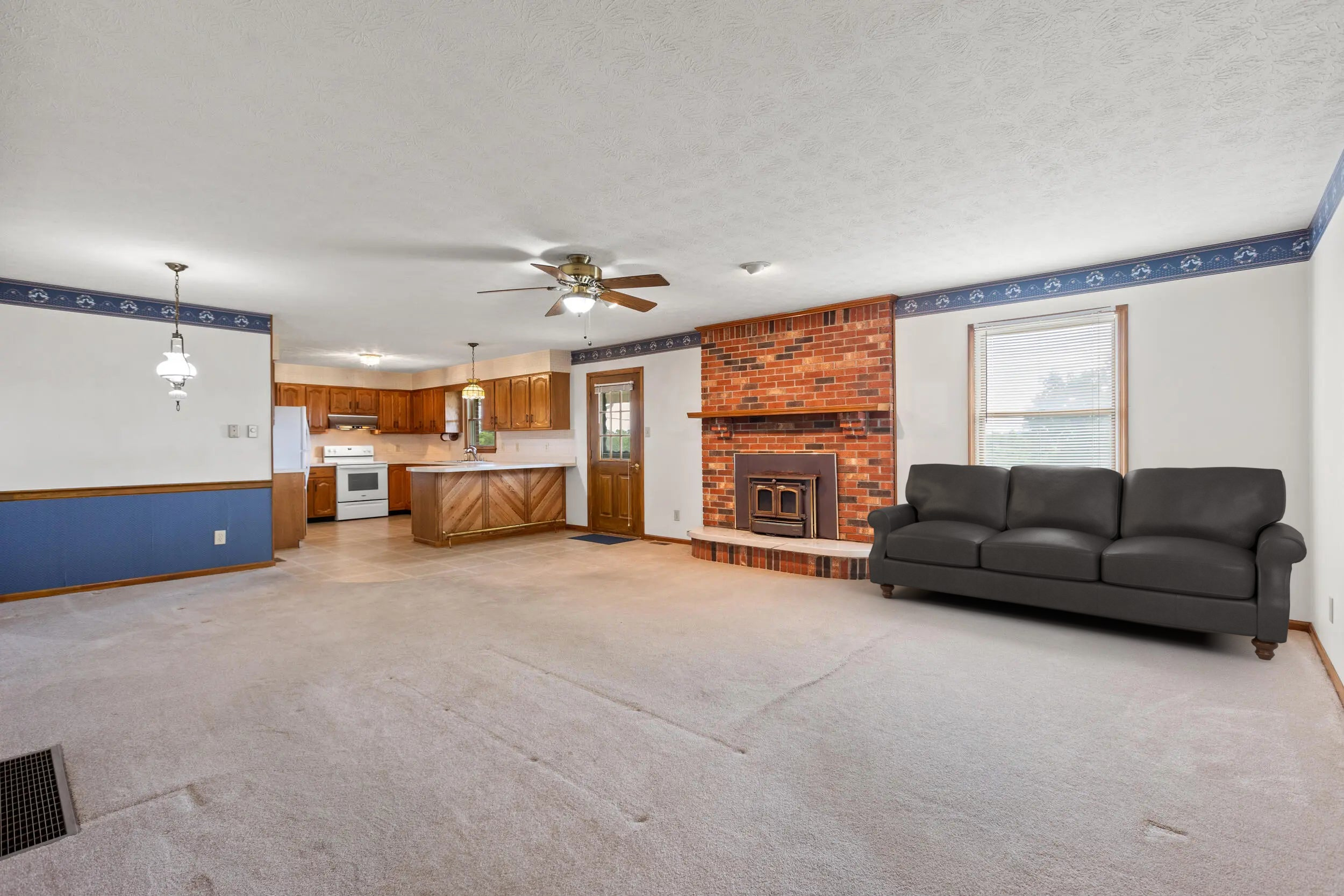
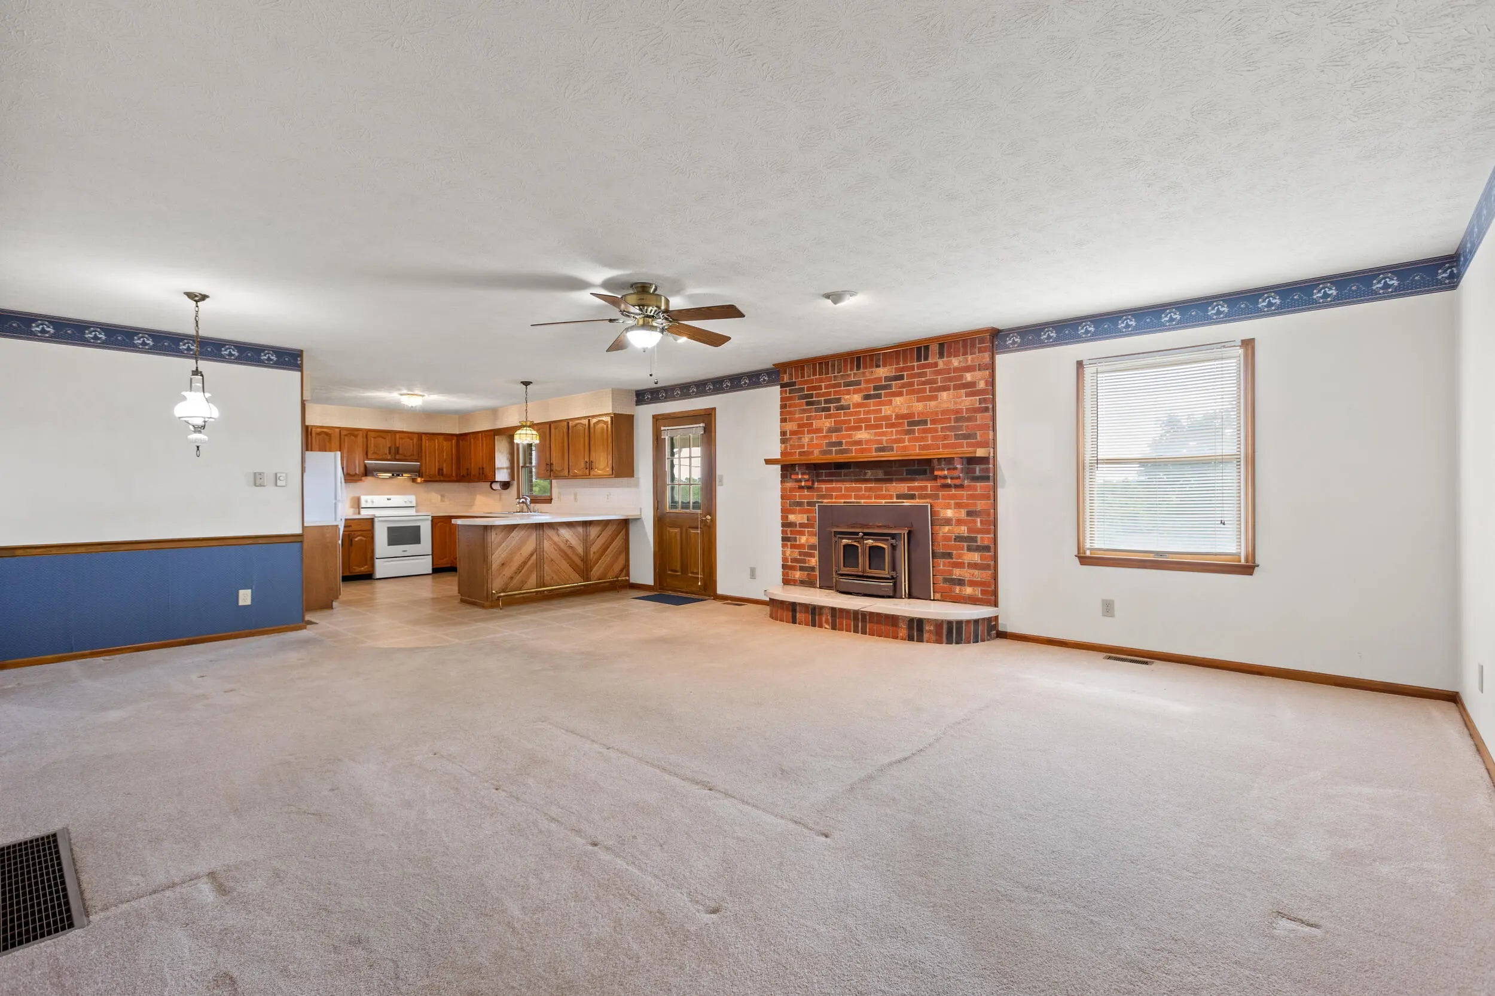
- sofa (1055, 538)
